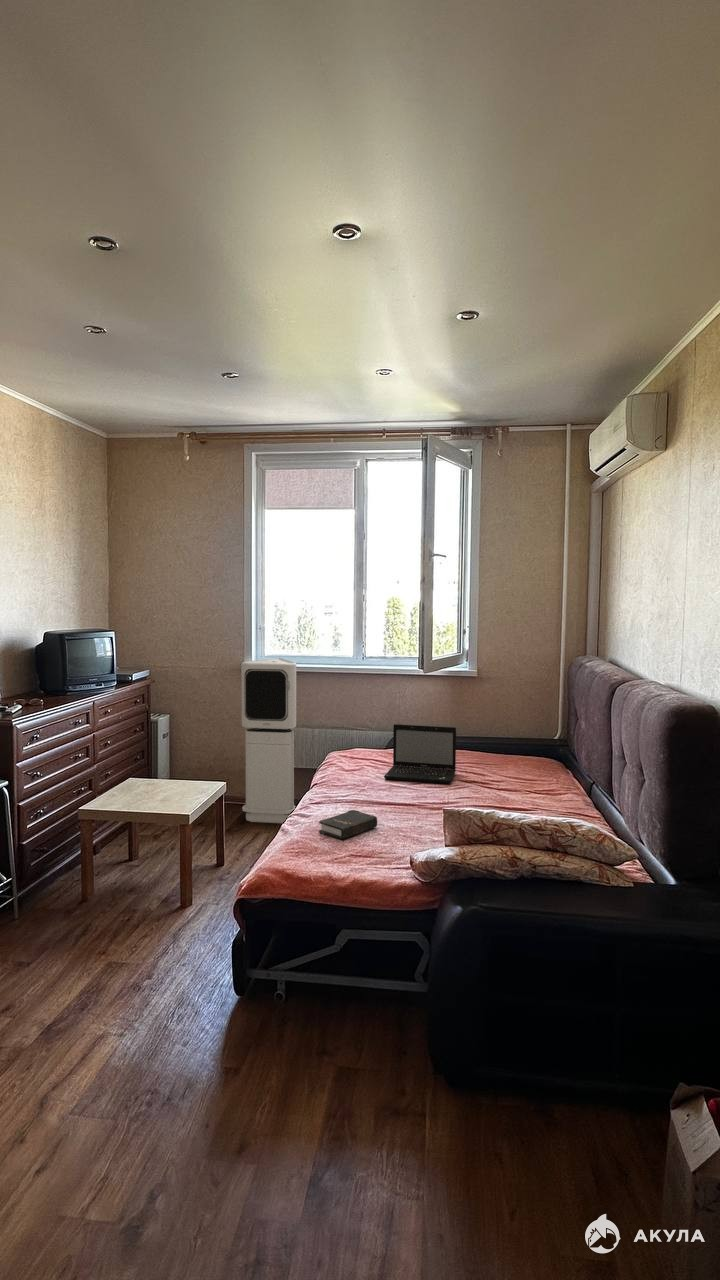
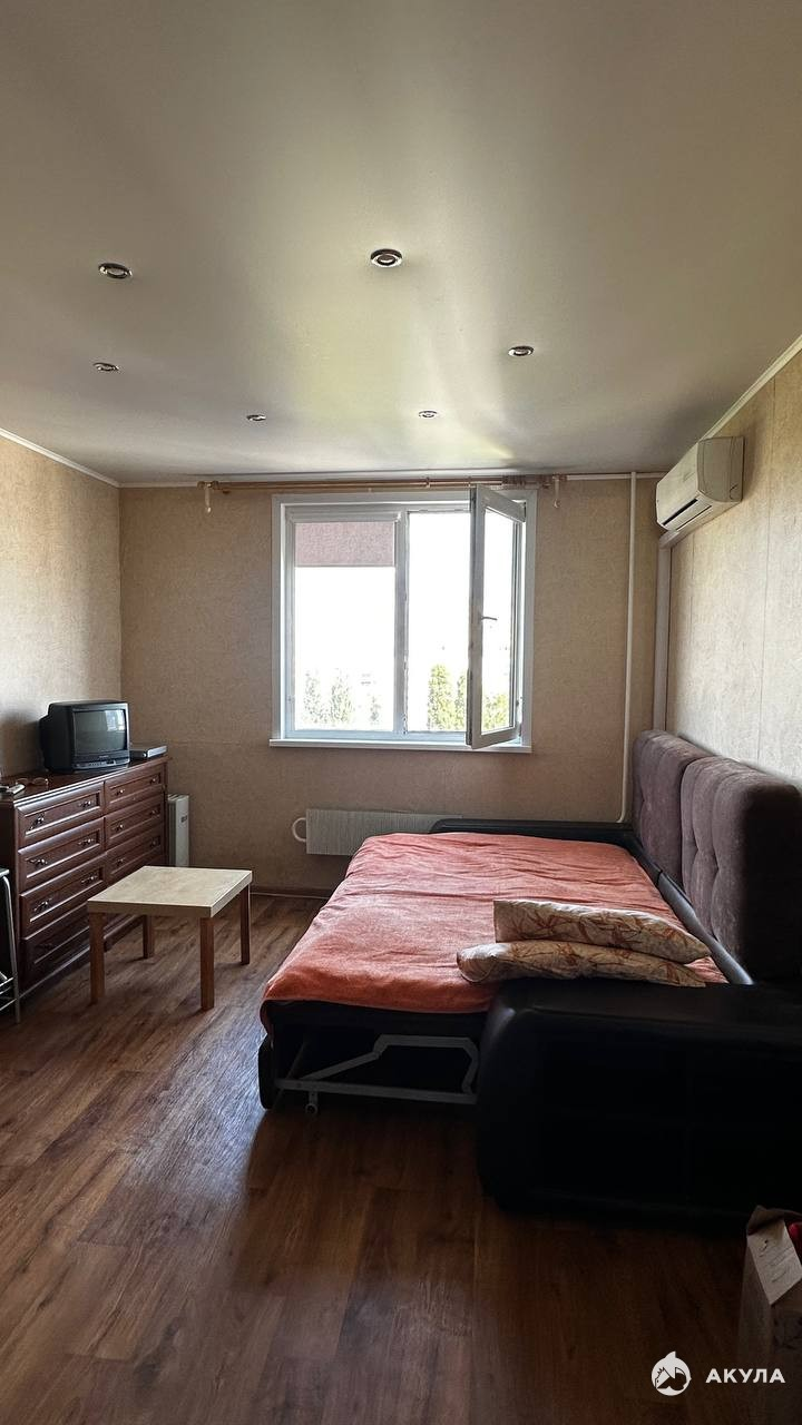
- laptop (420, 753)
- hardback book (348, 824)
- air purifier (273, 738)
